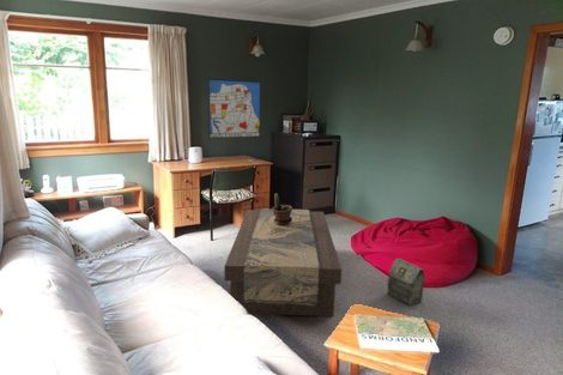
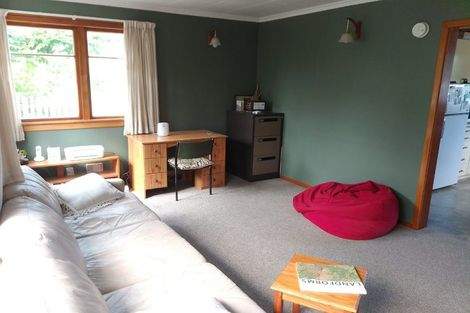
- wall art (235, 109)
- coffee table (283, 254)
- potted plant (282, 208)
- bag (405, 279)
